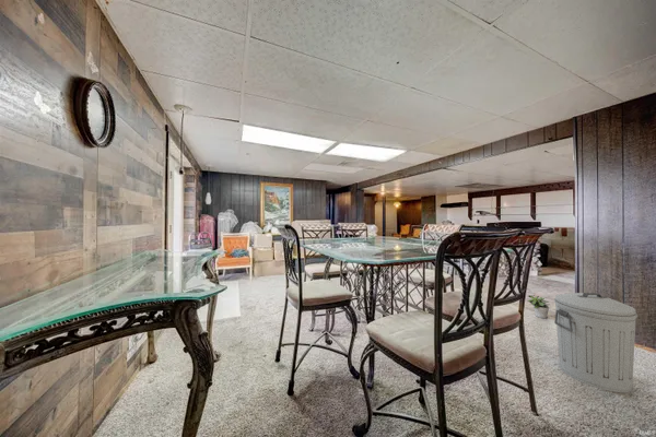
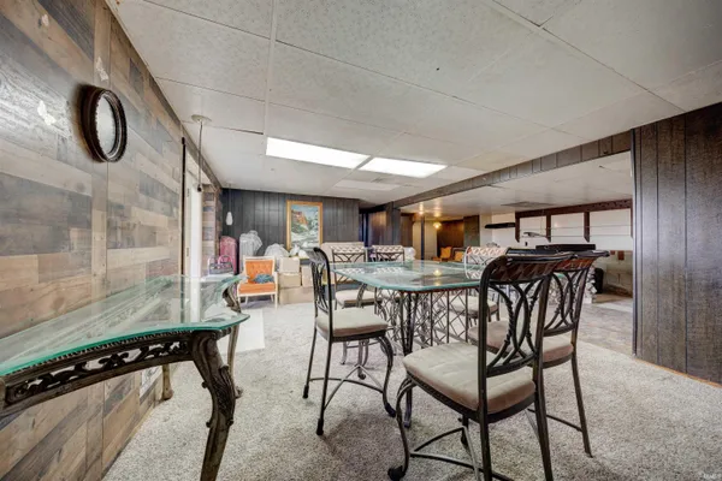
- trash can (591, 333)
- potted plant (537, 305)
